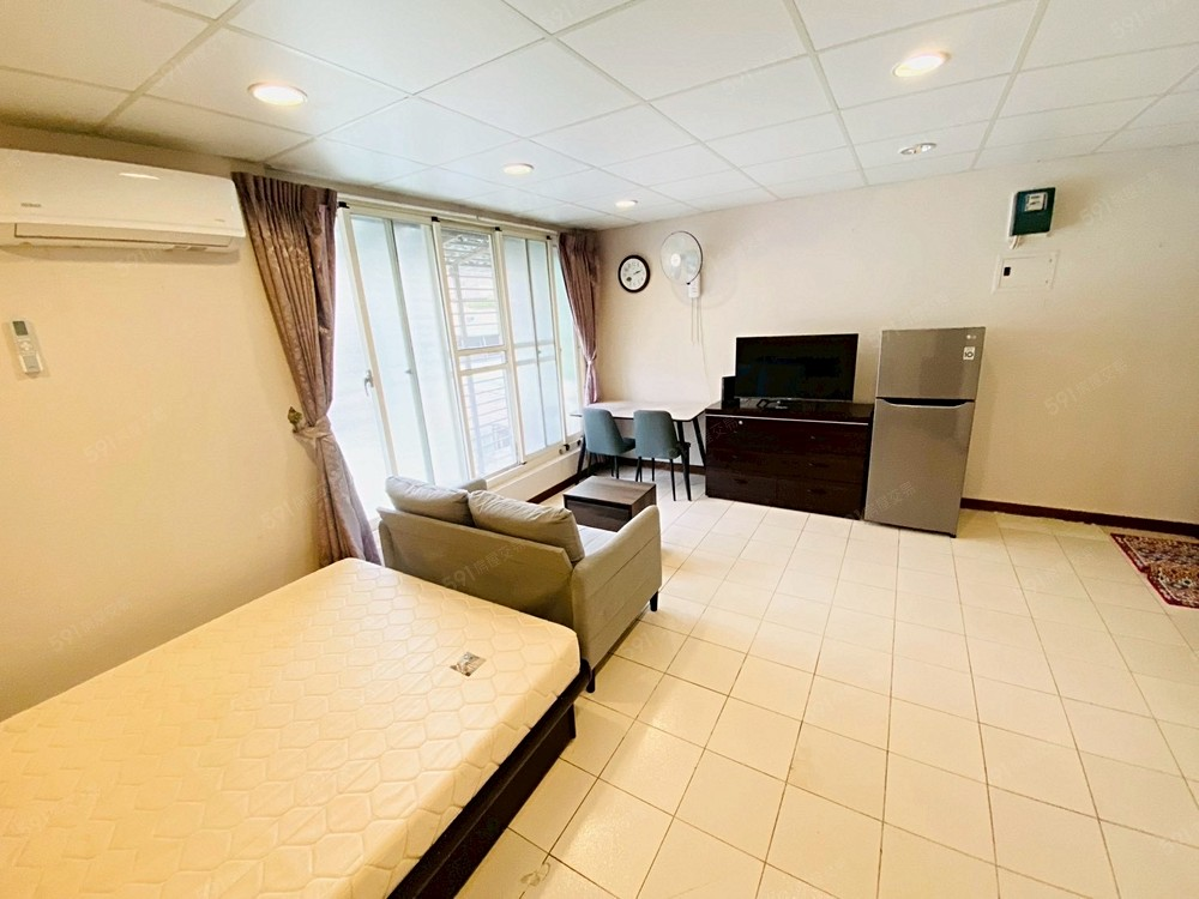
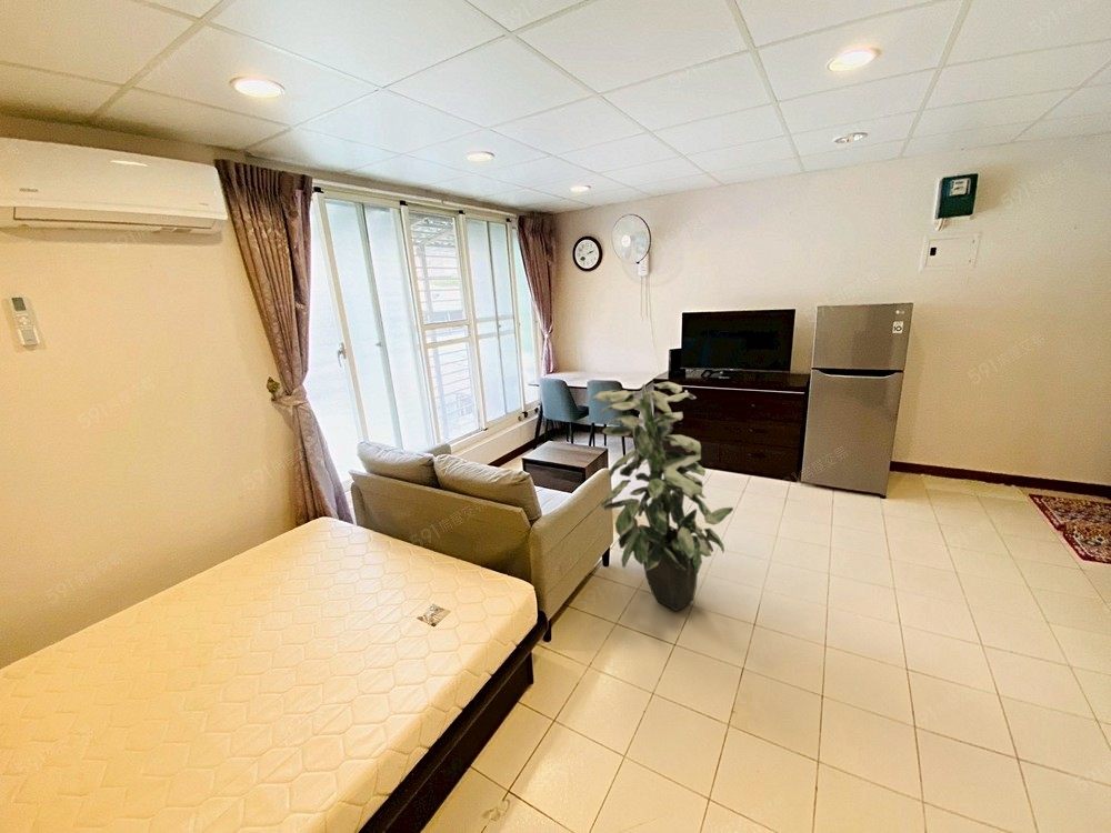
+ indoor plant (659, 496)
